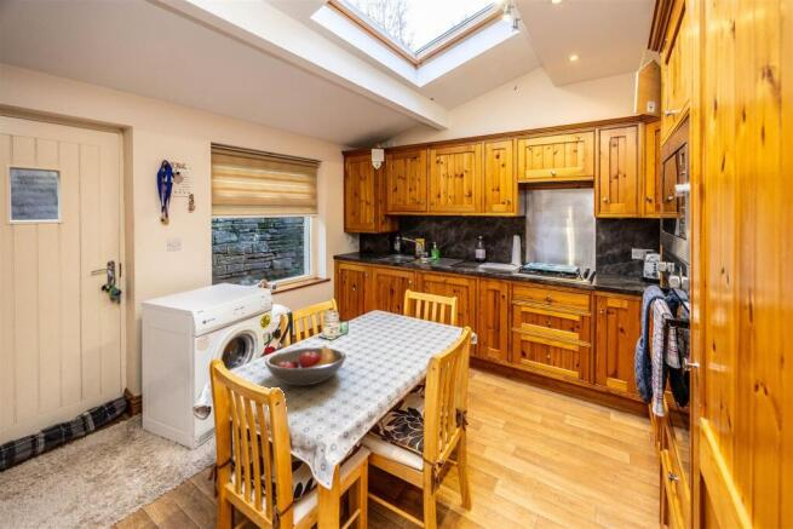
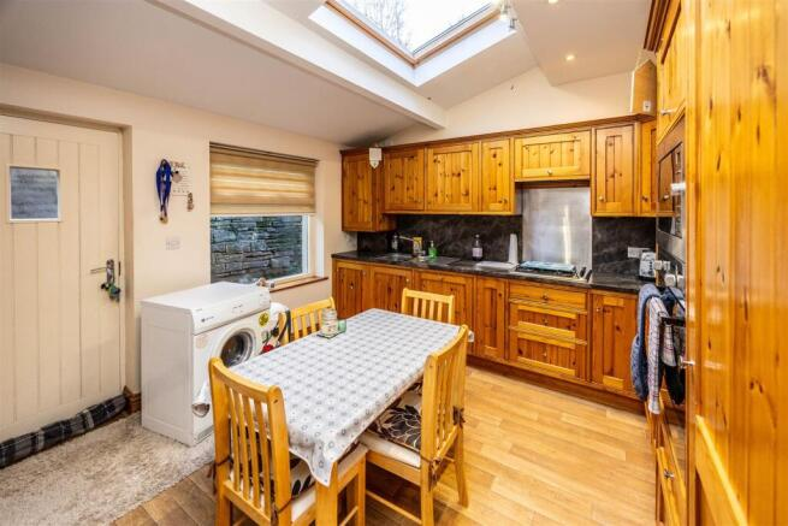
- fruit bowl (306, 366)
